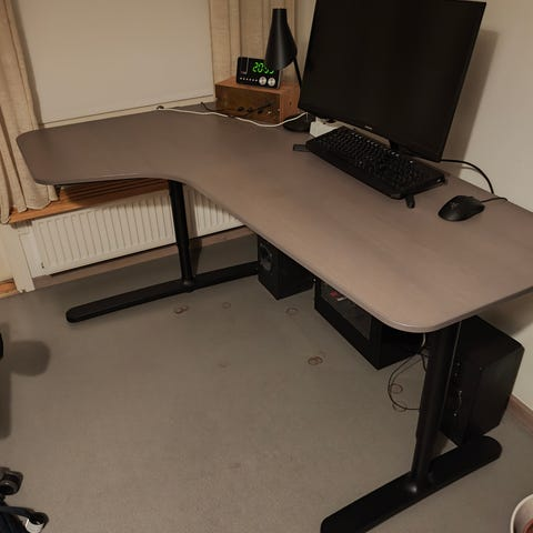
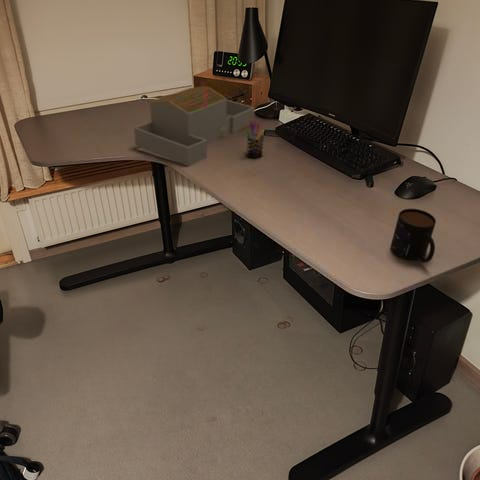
+ pen holder (253, 139)
+ mug (417, 239)
+ architectural model (204, 115)
